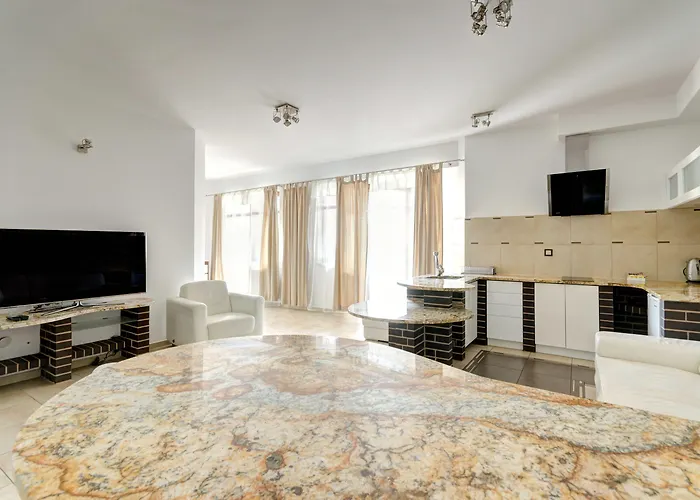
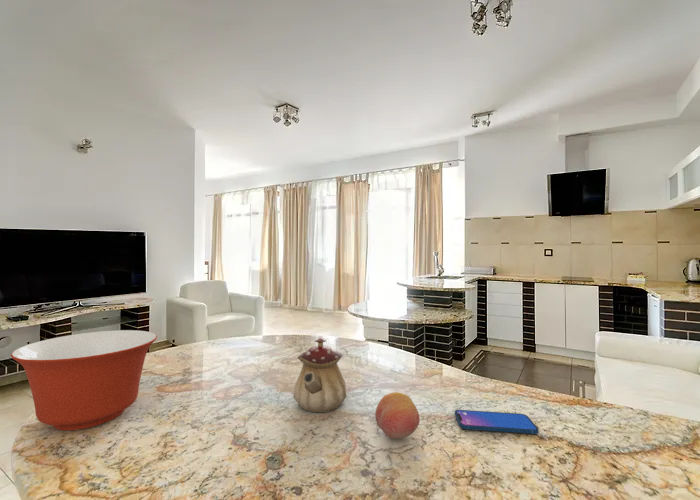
+ mixing bowl (90, 379)
+ teapot (321, 368)
+ fruit (396, 414)
+ smartphone (494, 421)
